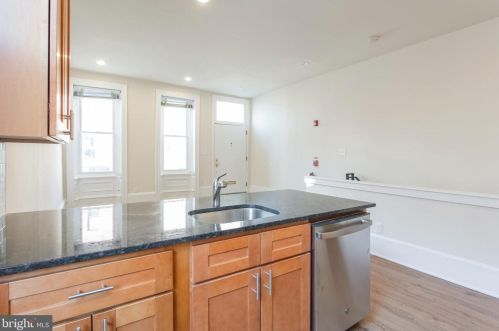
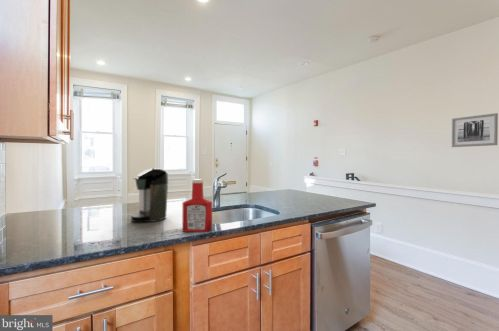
+ coffee maker (148, 192)
+ wall art (473, 131)
+ soap bottle (197, 204)
